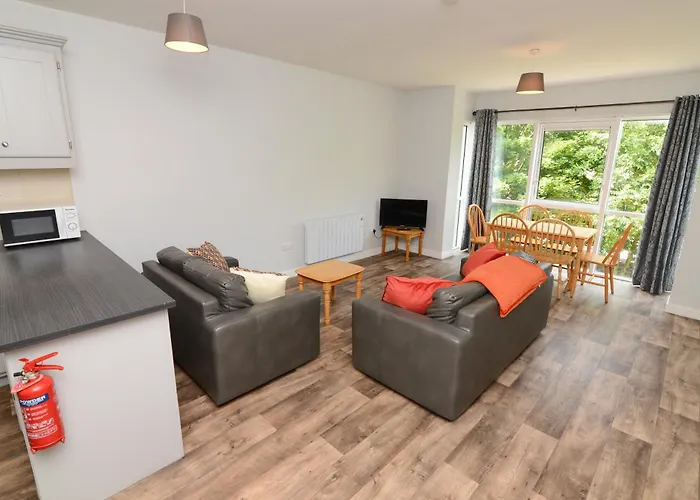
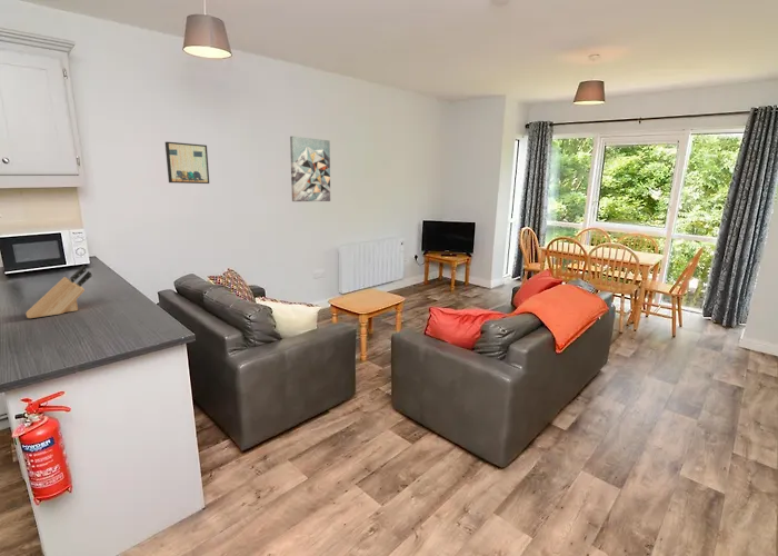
+ wall art (188, 163)
+ wall art (311, 170)
+ knife block (59, 289)
